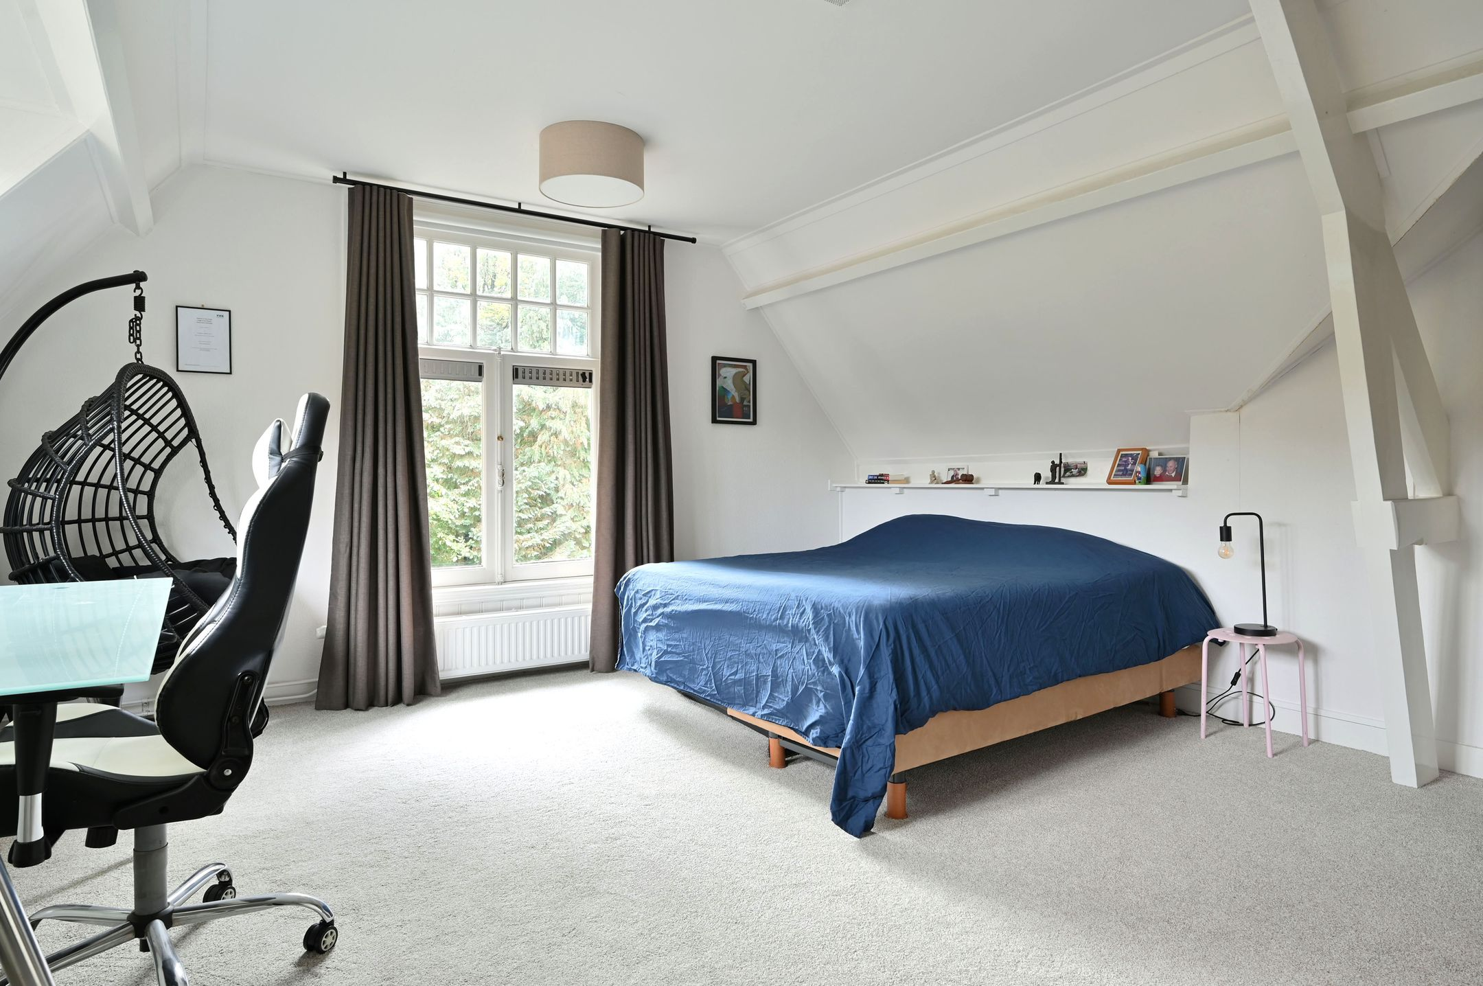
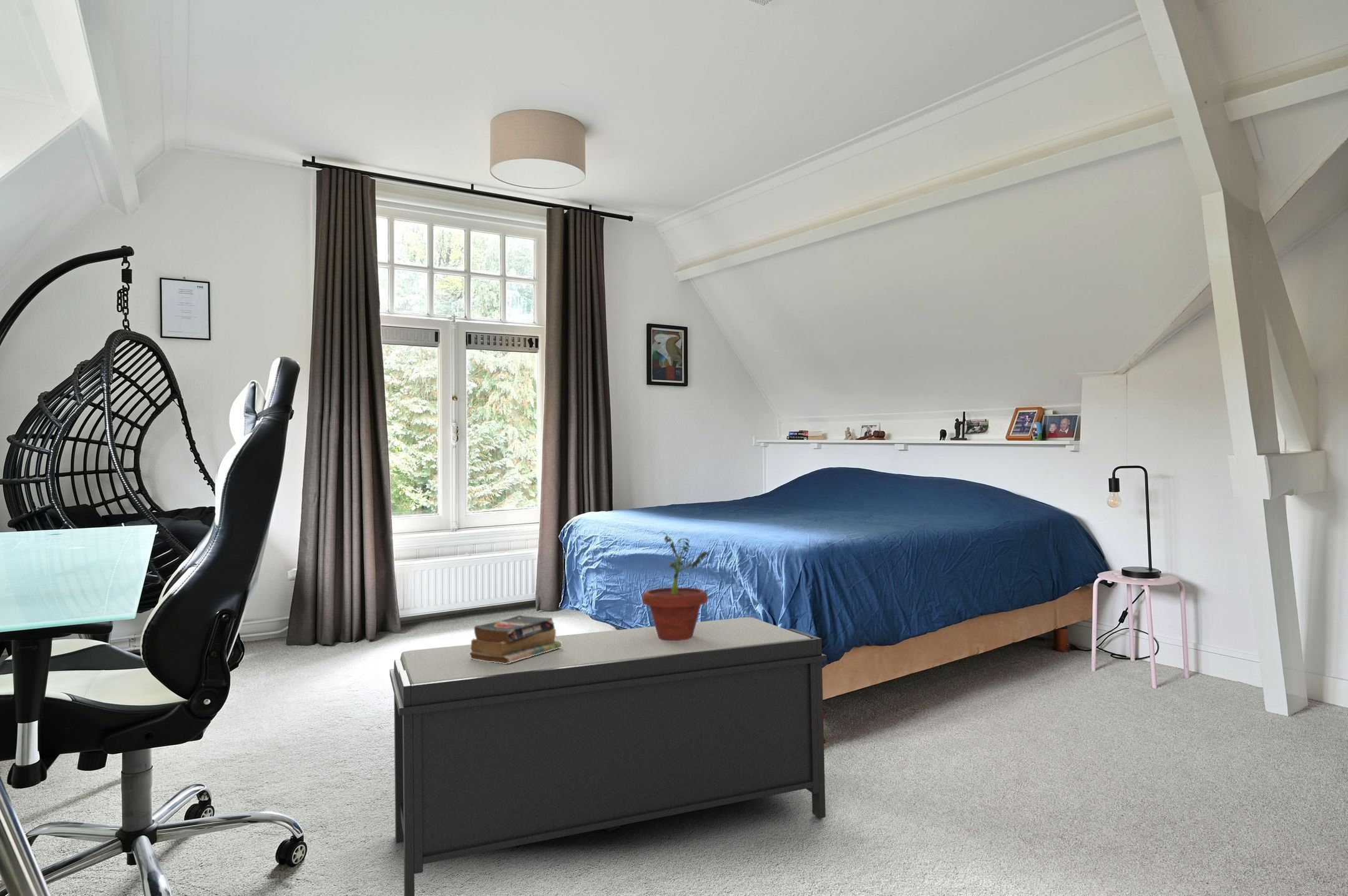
+ books (516, 637)
+ bench (613, 736)
+ potted plant (676, 583)
